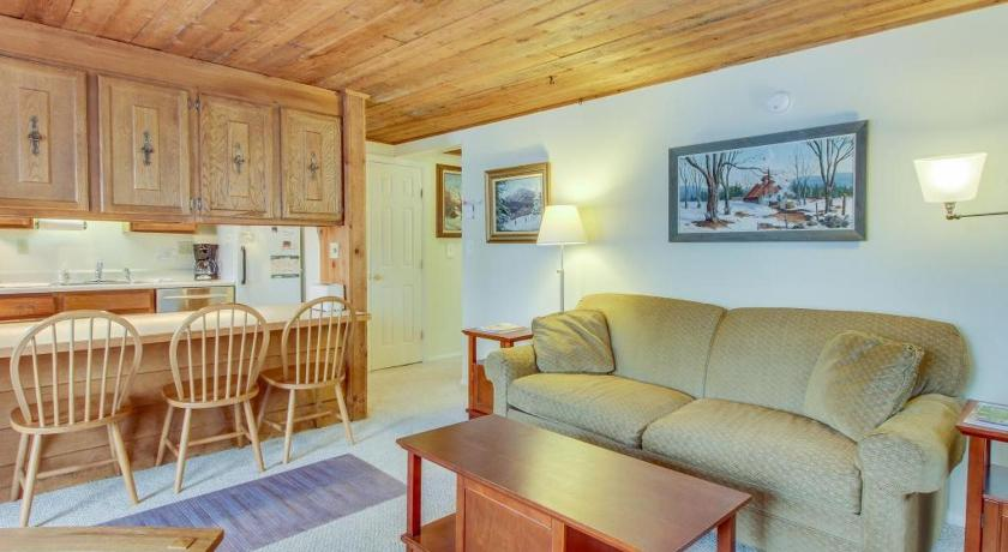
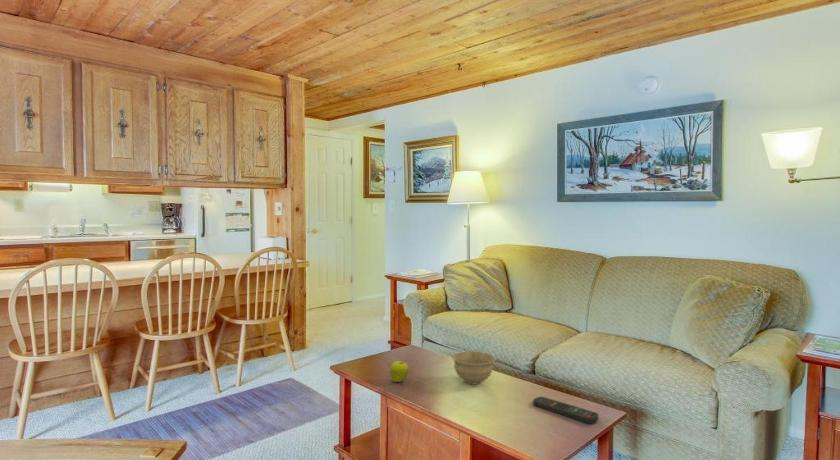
+ fruit (399, 371)
+ remote control (564, 408)
+ bowl (473, 369)
